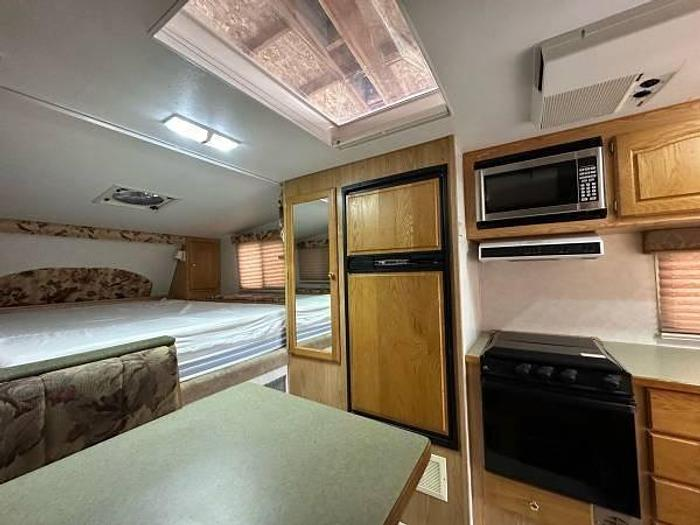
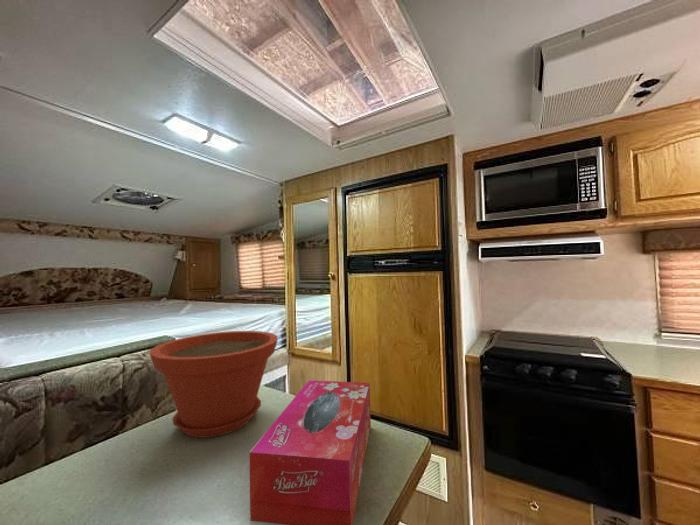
+ tissue box (323, 435)
+ plant pot (219, 381)
